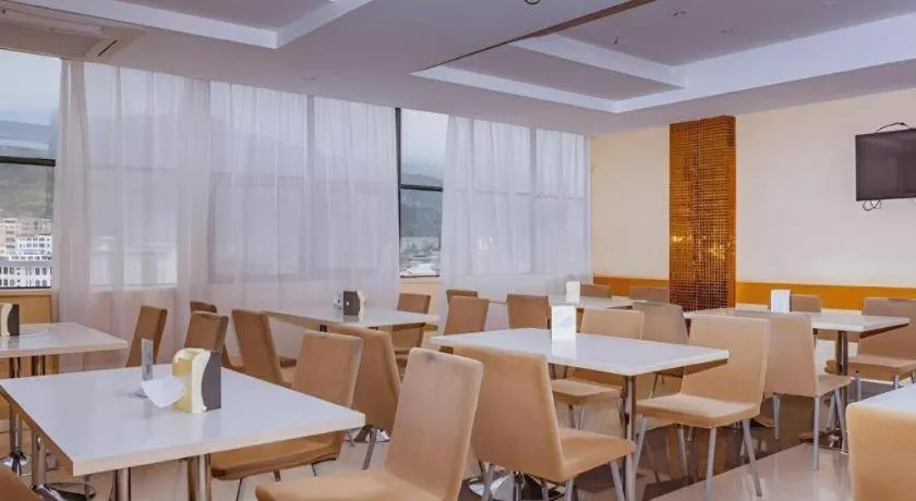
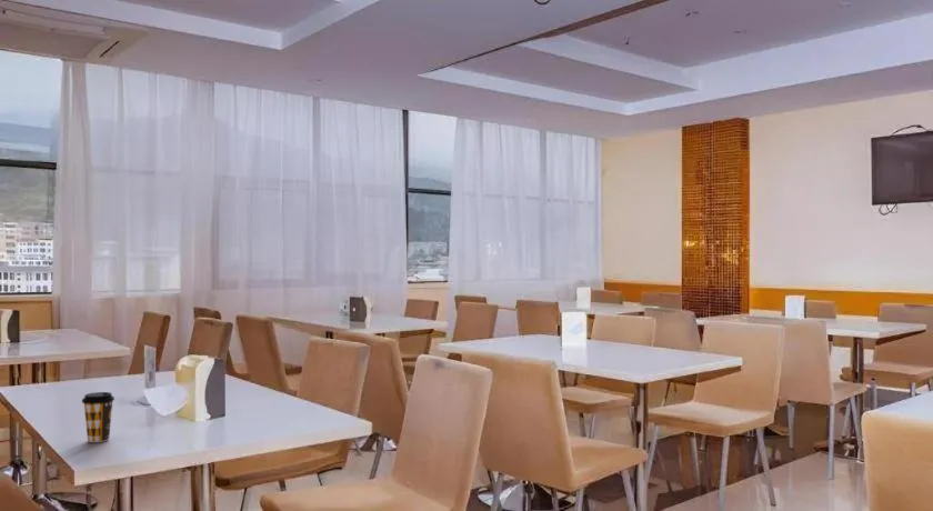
+ coffee cup (98, 417)
